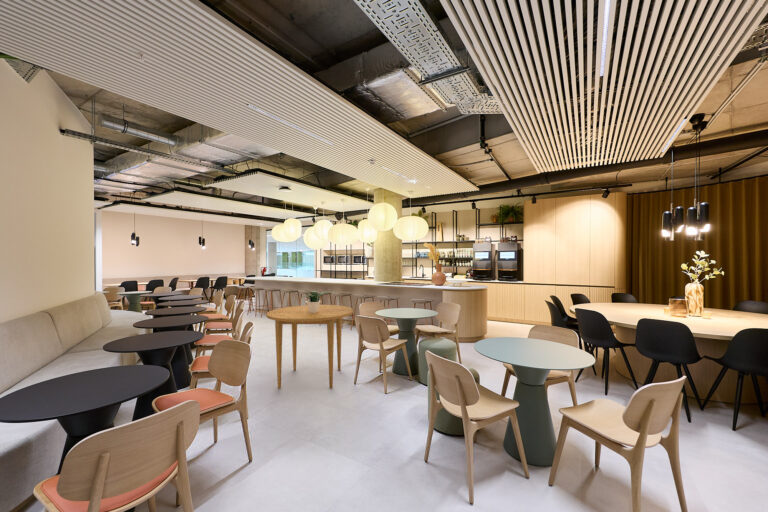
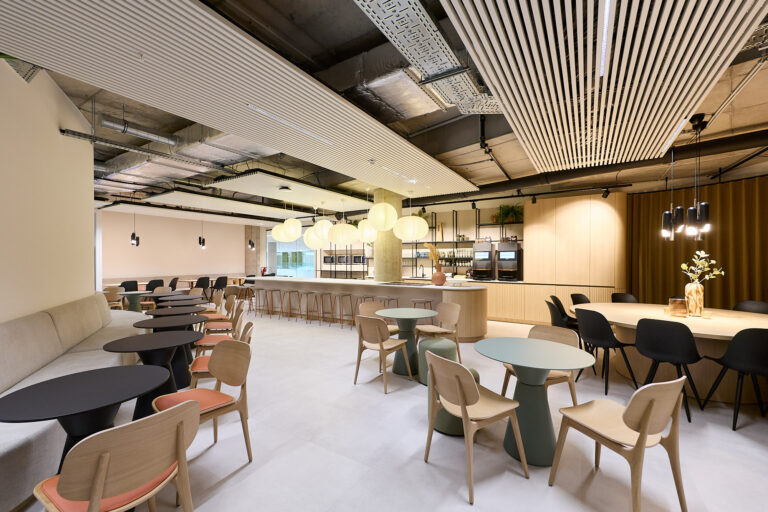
- potted plant (315, 301)
- dining table (296, 344)
